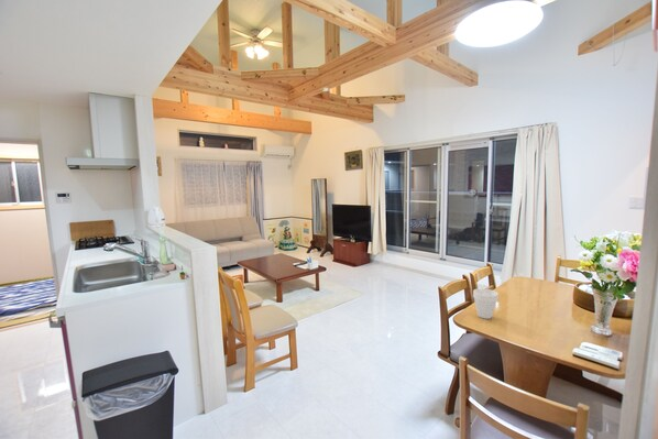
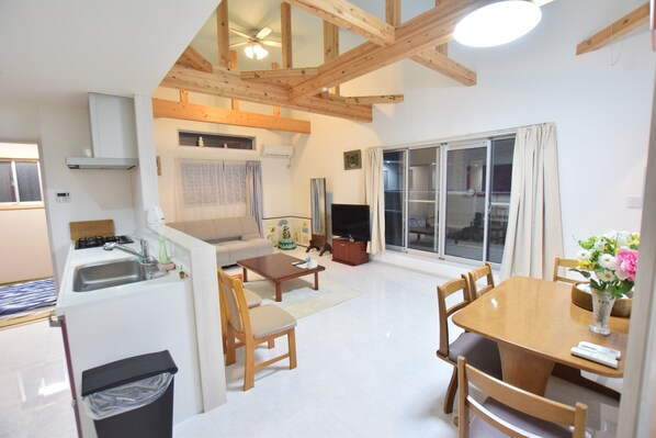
- cup (484, 304)
